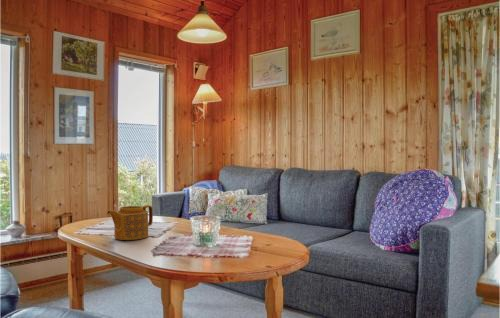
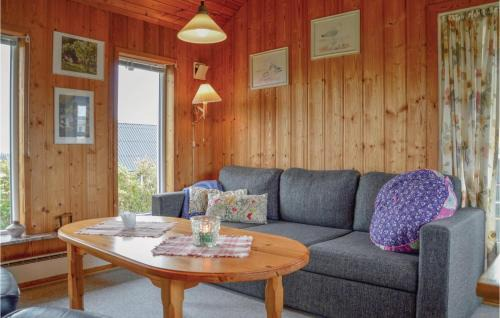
- teapot (130, 222)
